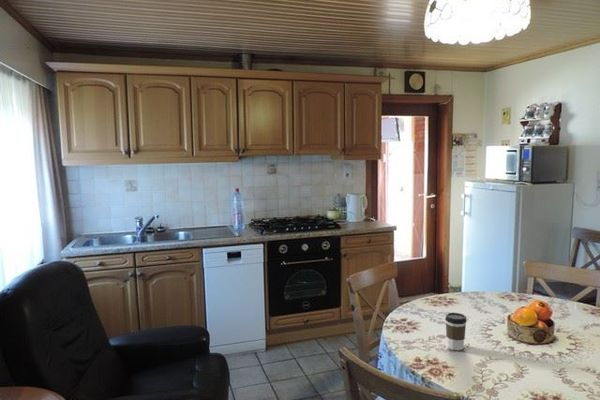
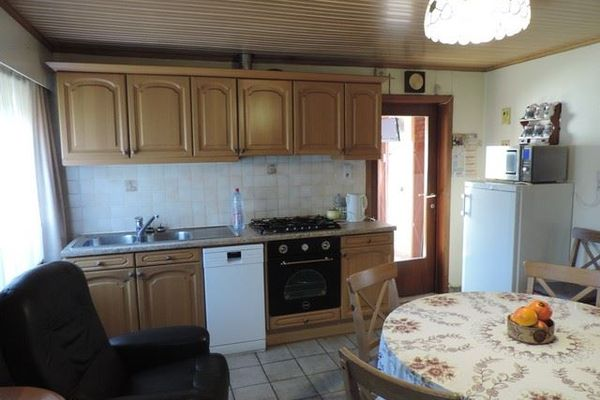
- coffee cup (455, 331)
